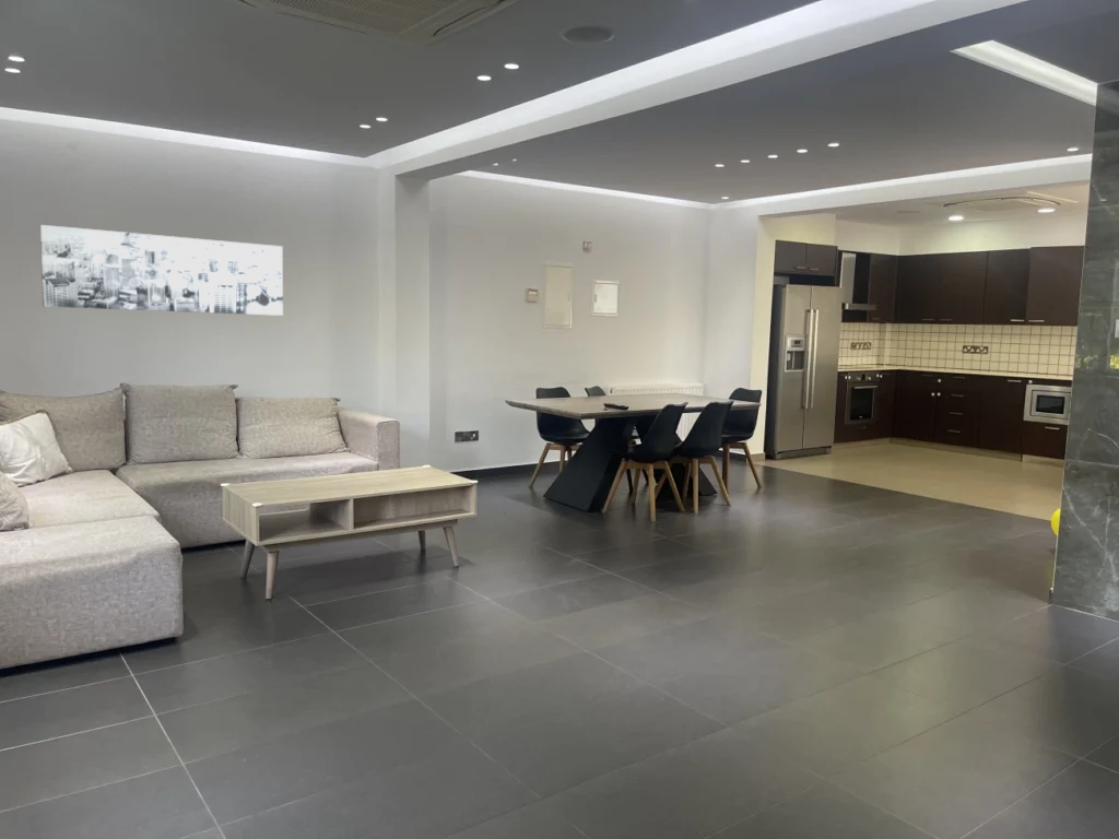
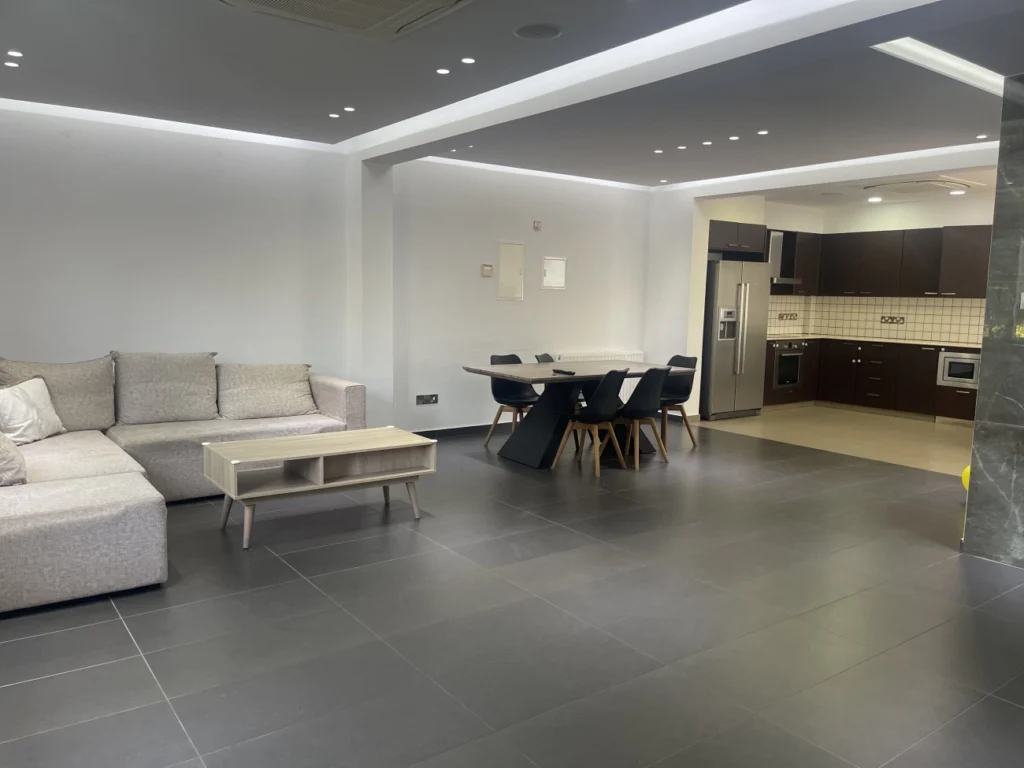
- wall art (172, 273)
